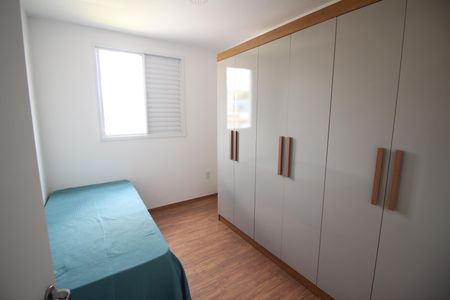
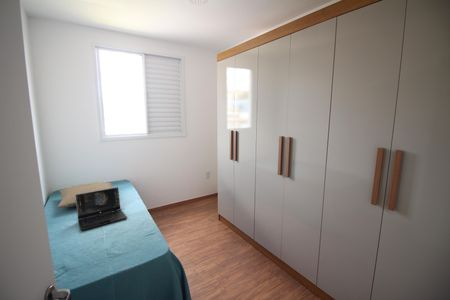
+ laptop (101, 207)
+ pillow (87, 192)
